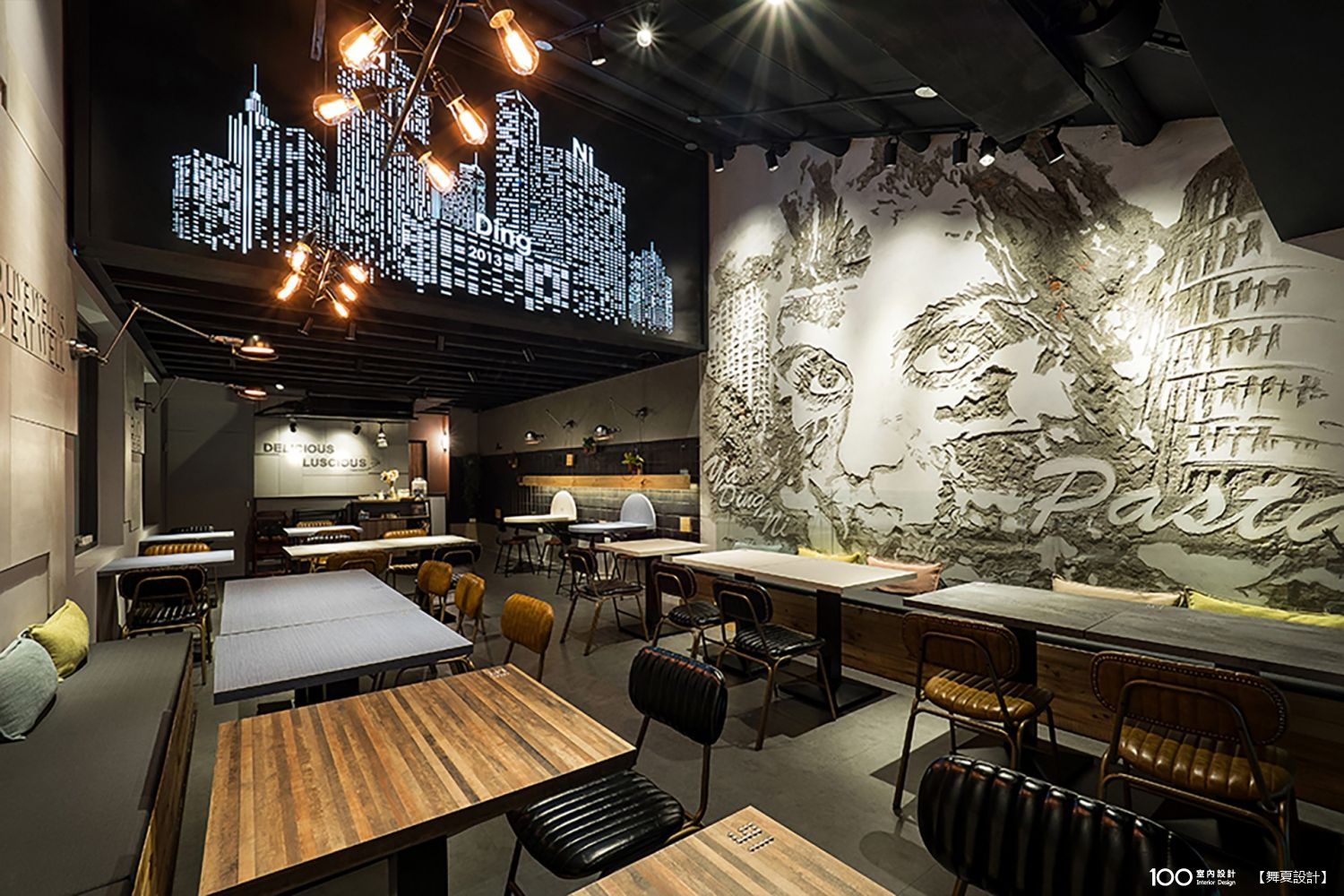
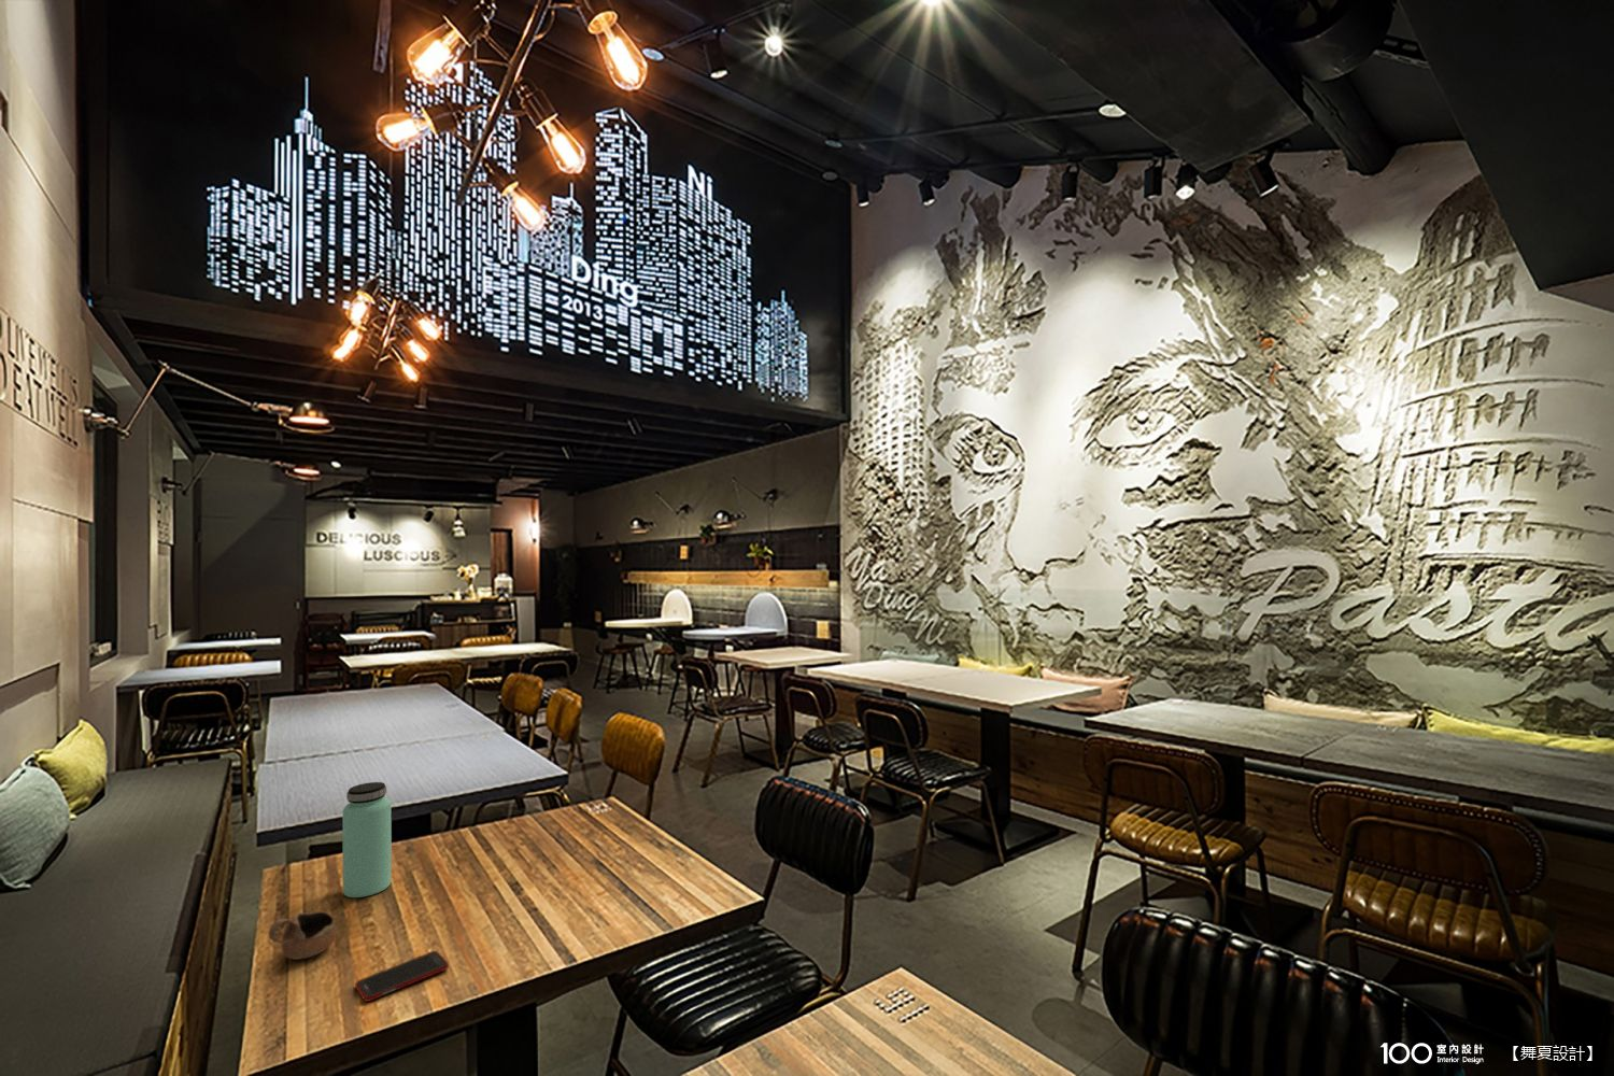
+ cup (301, 931)
+ bottle (367, 837)
+ cell phone (402, 975)
